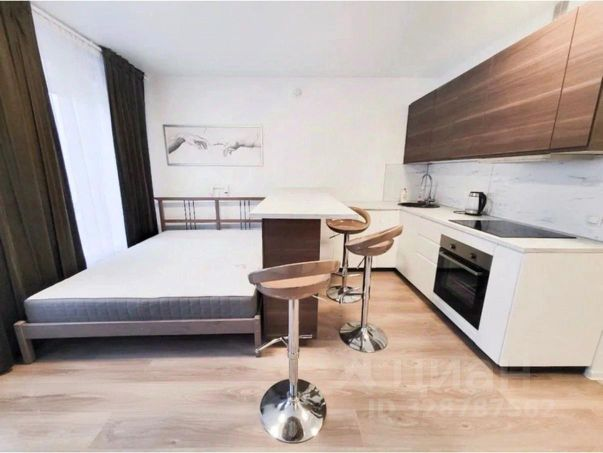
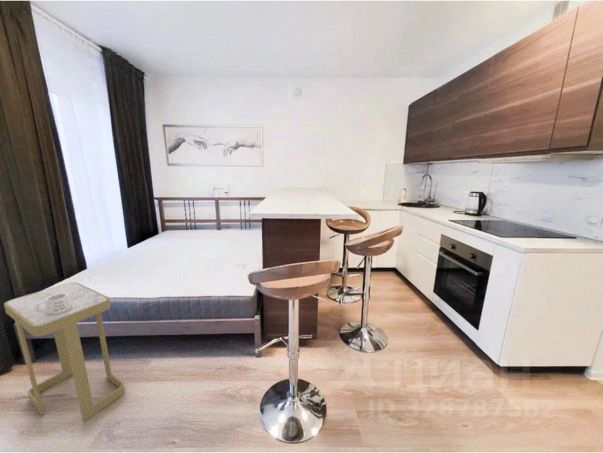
+ side table (68, 349)
+ mug (53, 304)
